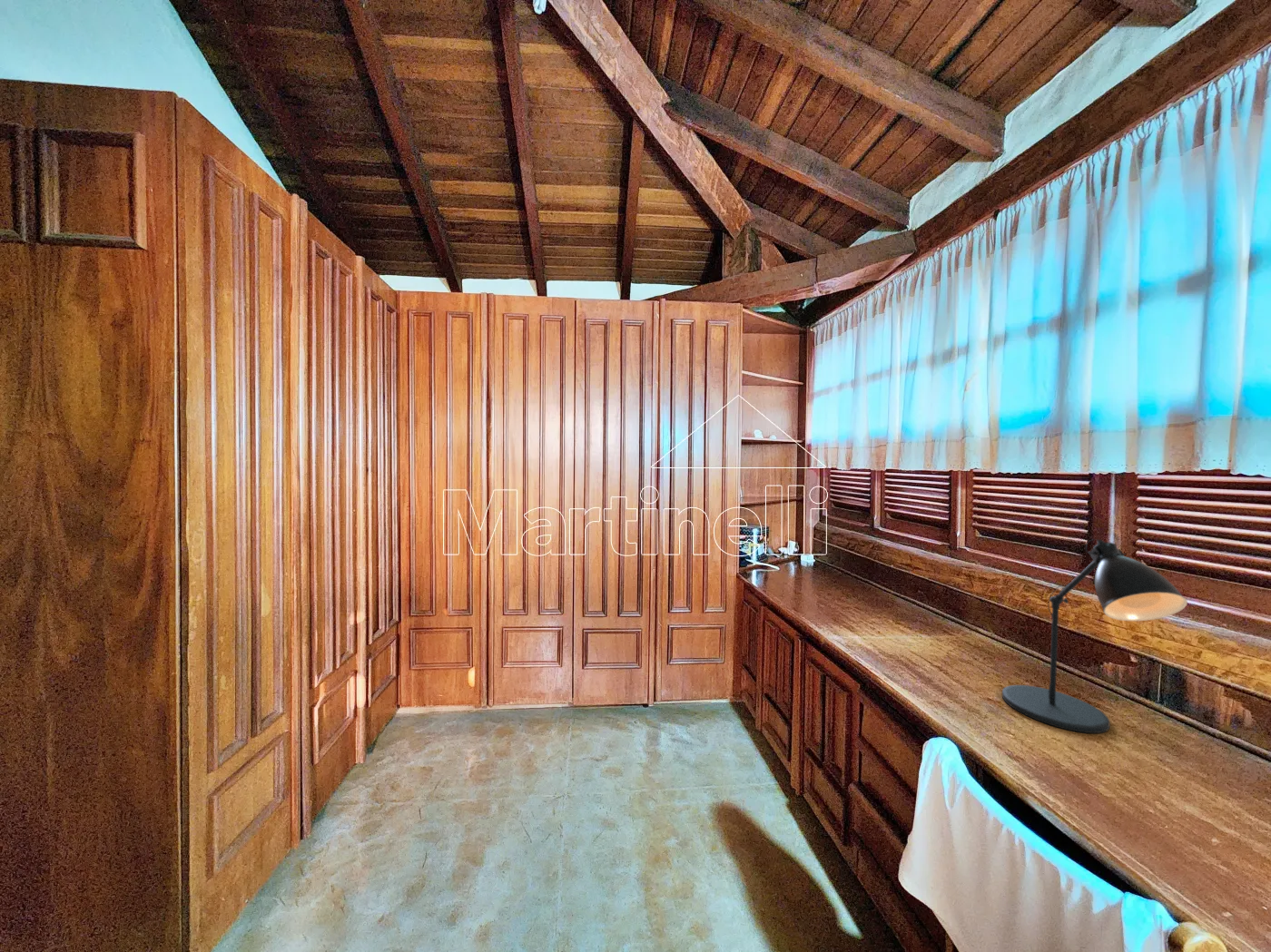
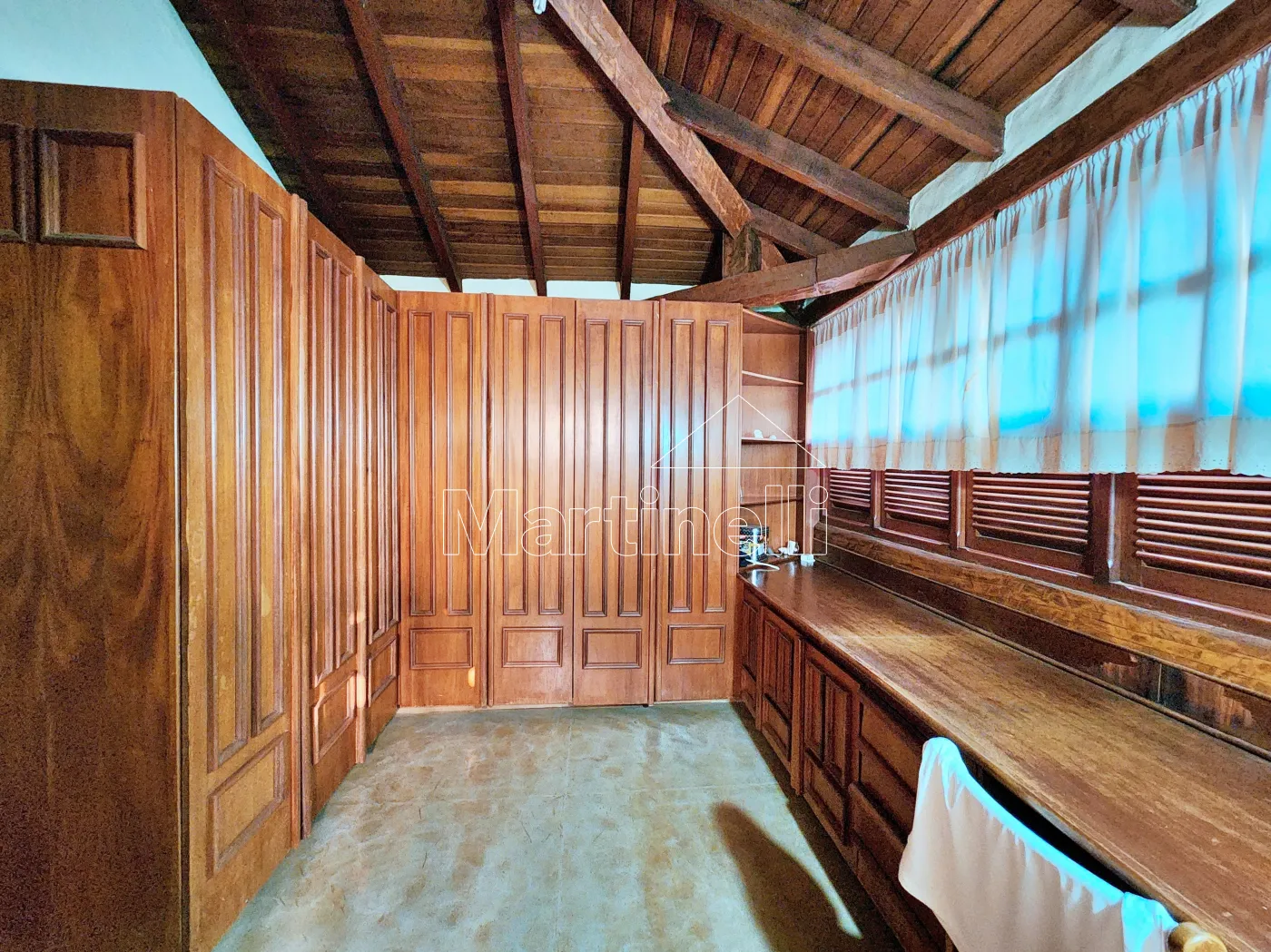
- desk lamp (1057, 634)
